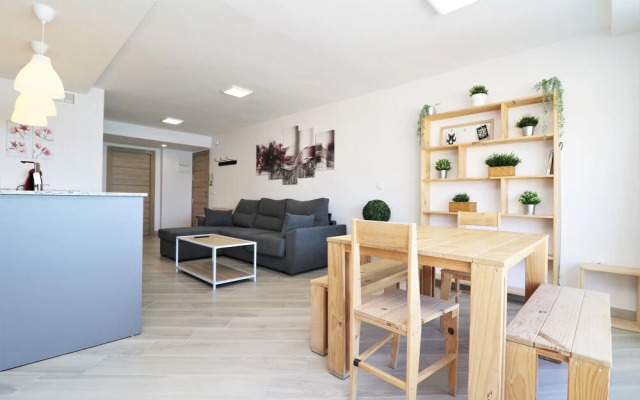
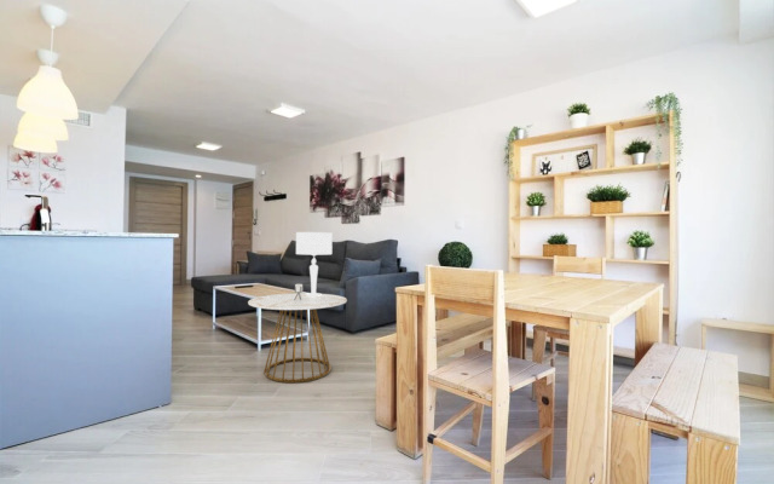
+ side table (295, 327)
+ table lamp (313, 264)
